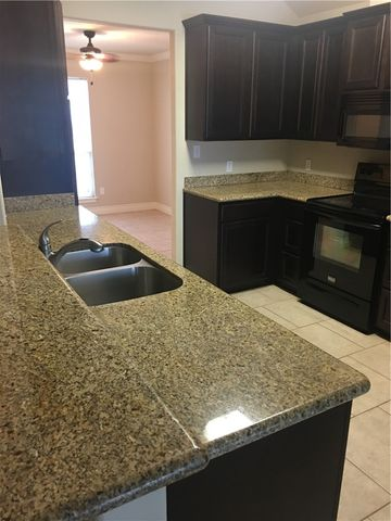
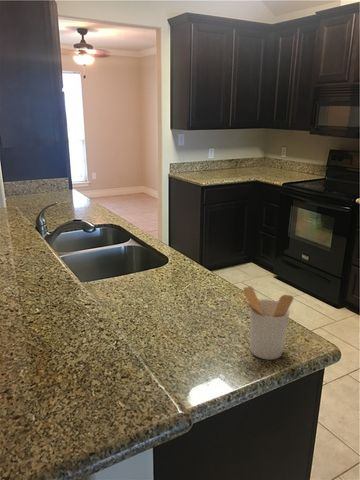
+ utensil holder (260, 321)
